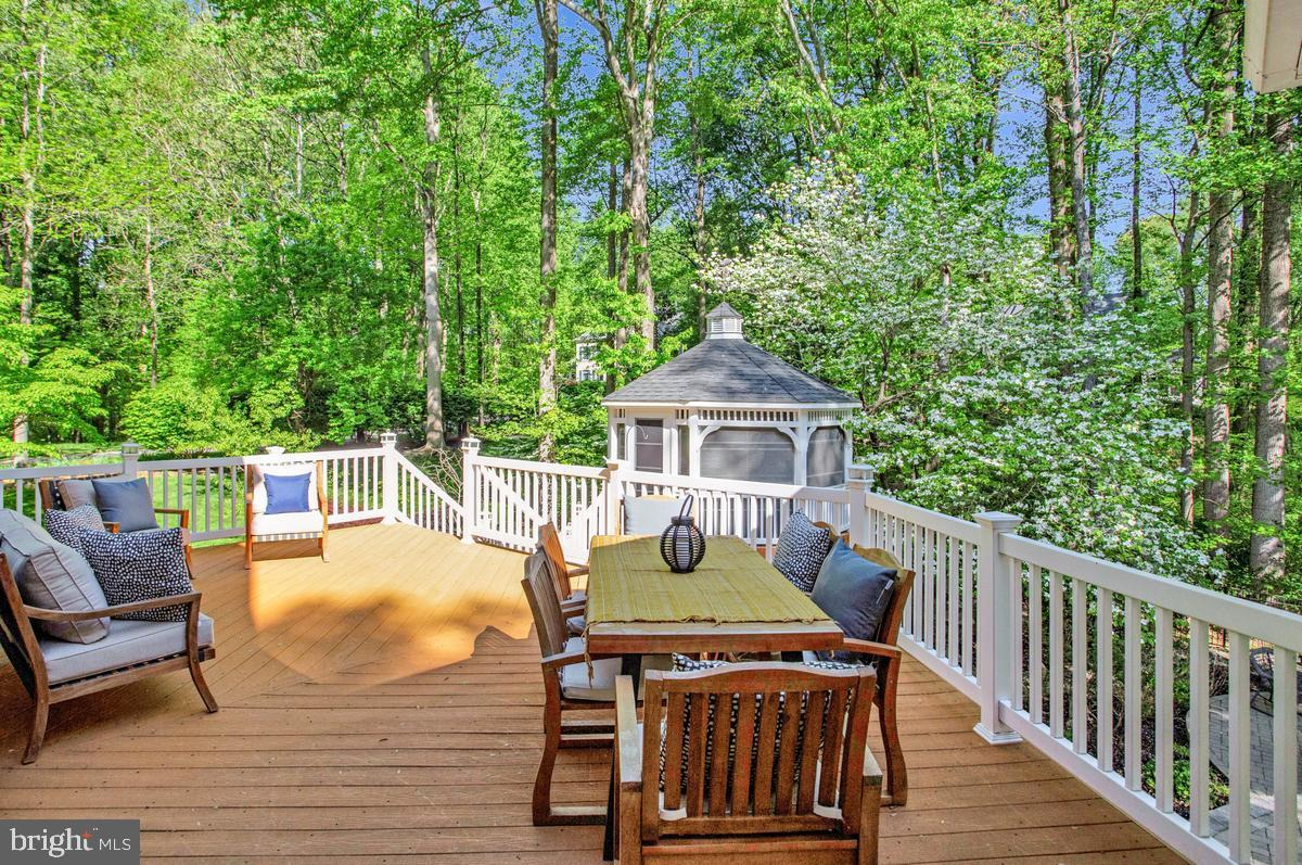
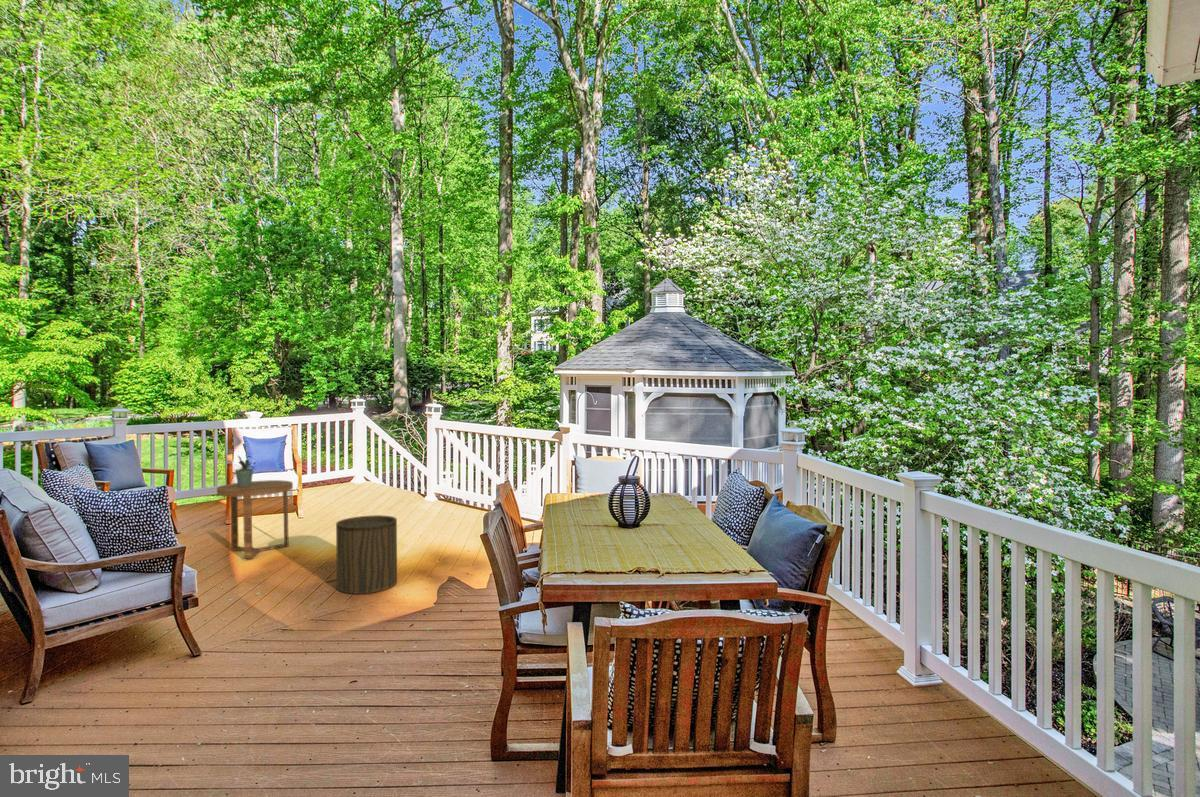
+ potted plant (243, 470)
+ stool (367, 552)
+ side table (251, 518)
